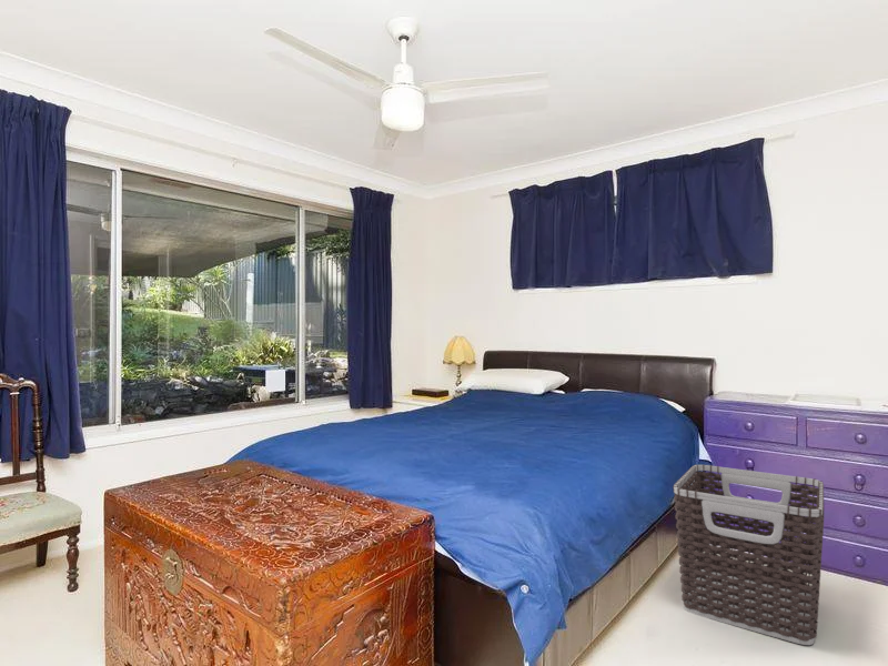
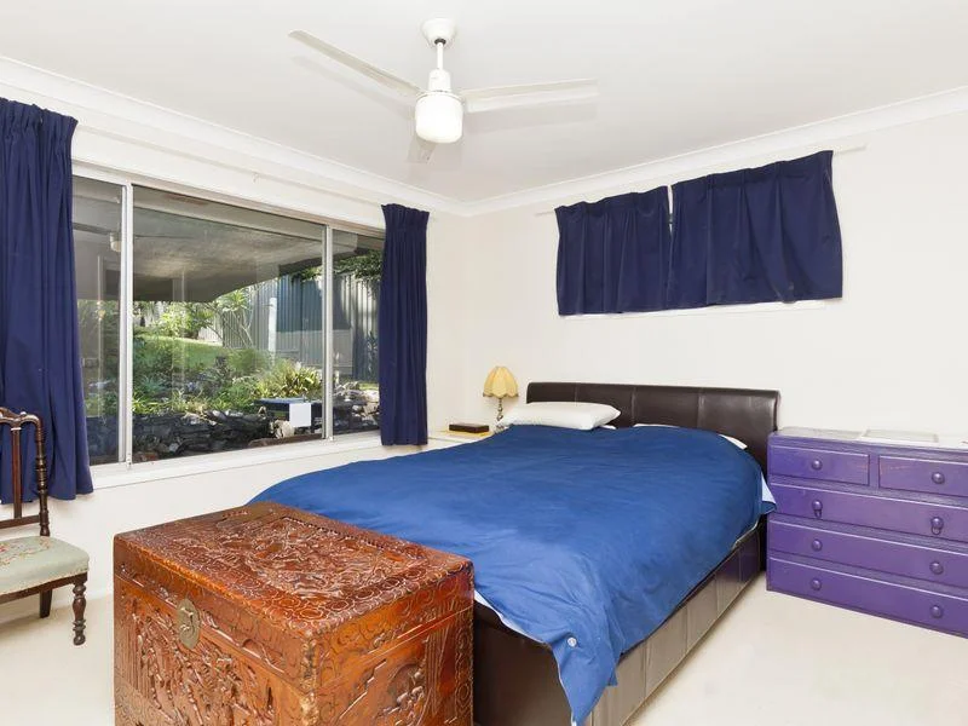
- clothes hamper (749, 543)
